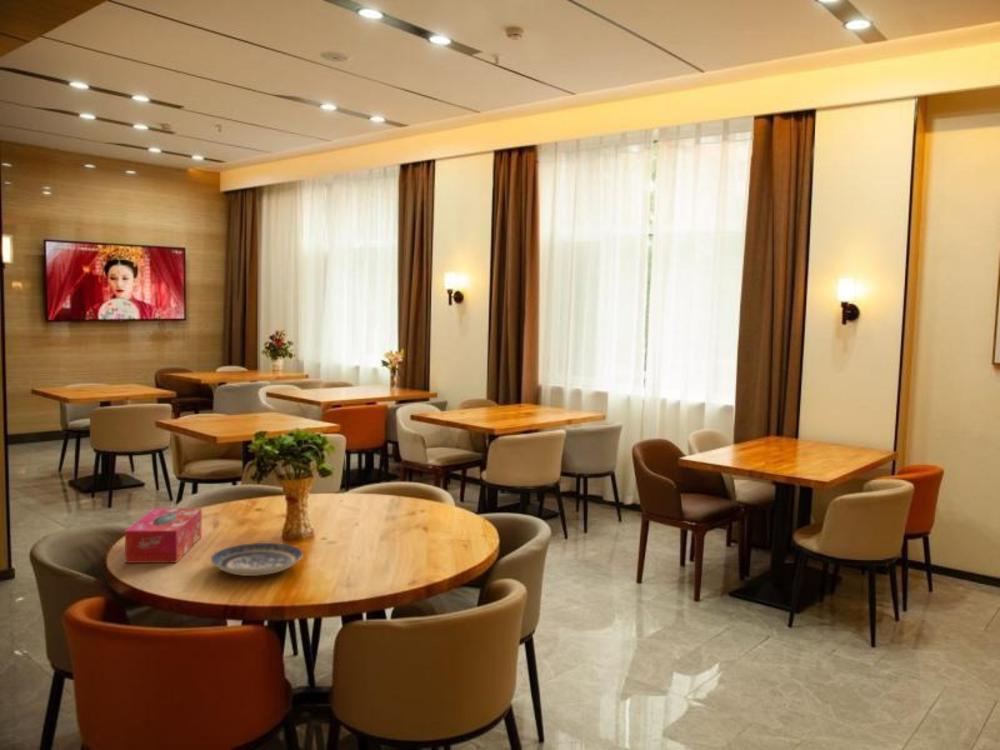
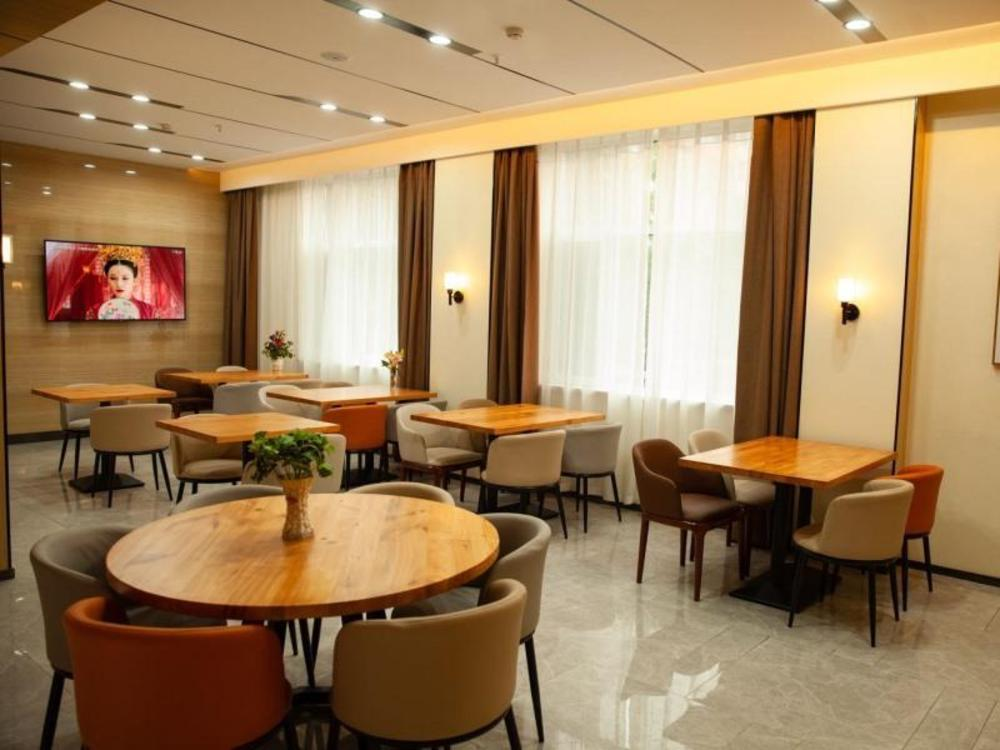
- tissue box (165, 533)
- plate (257, 561)
